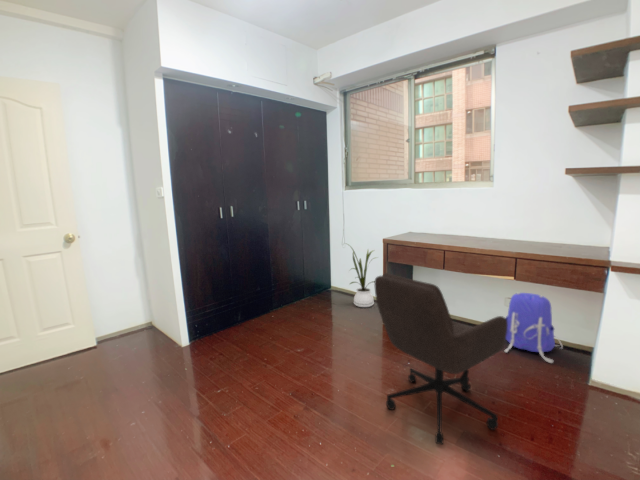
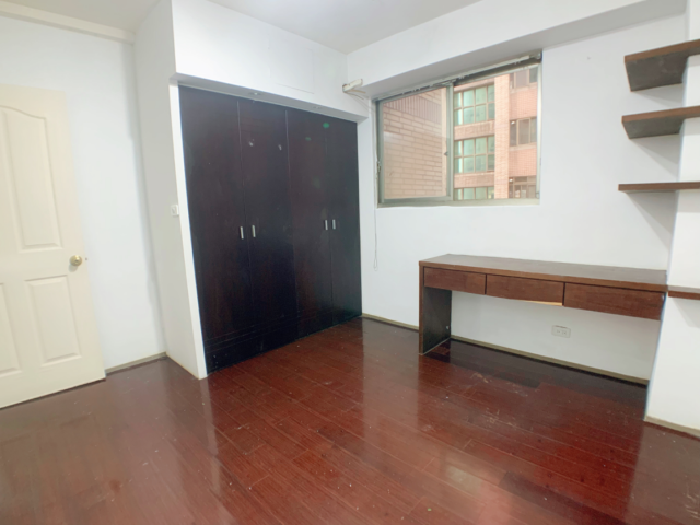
- office chair (437, 341)
- house plant (361, 274)
- backpack (530, 322)
